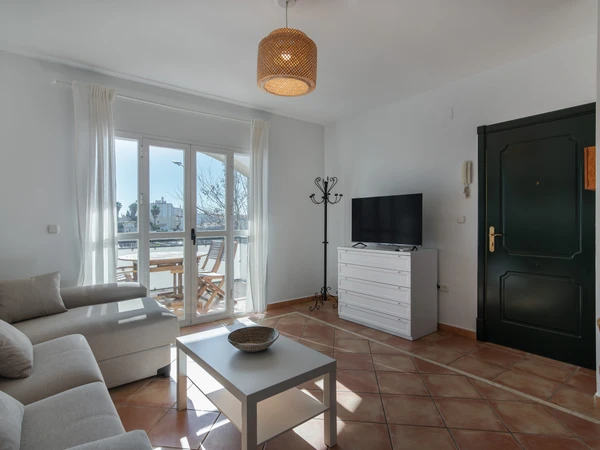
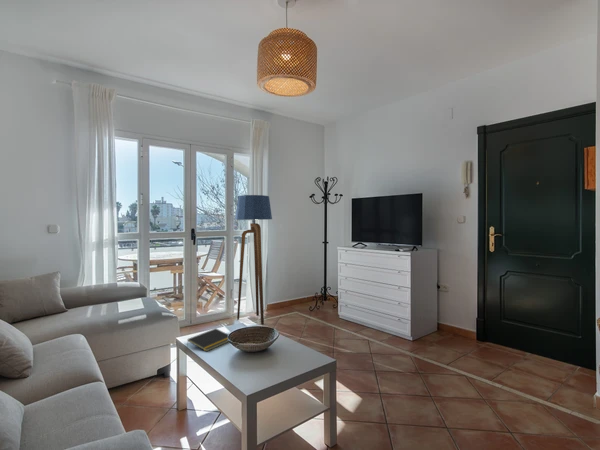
+ floor lamp (254, 258)
+ notepad (211, 339)
